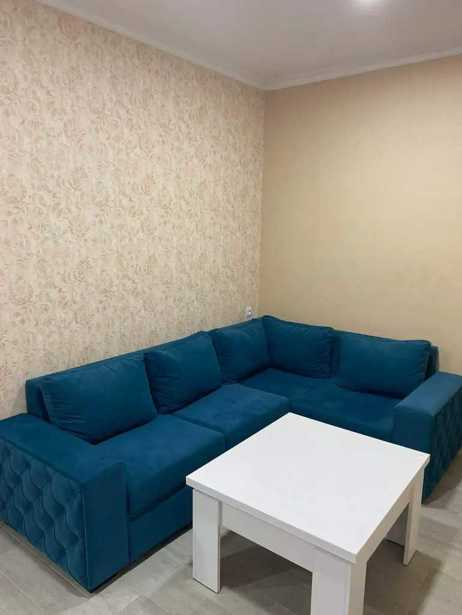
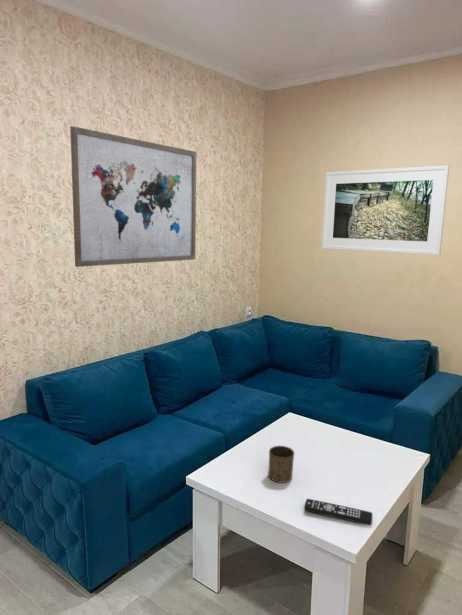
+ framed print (379, 211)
+ cup (281, 464)
+ remote control (337, 511)
+ wall art (142, 203)
